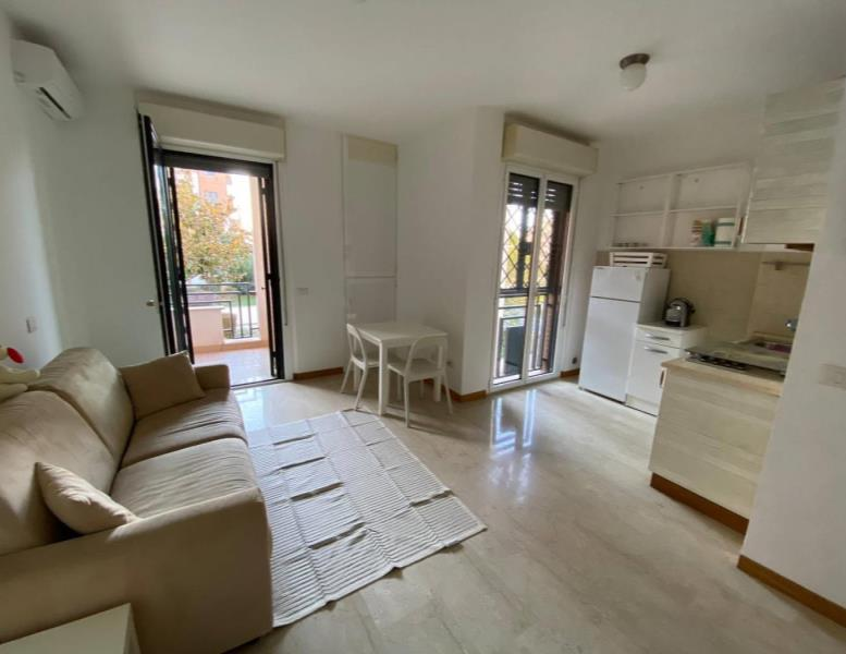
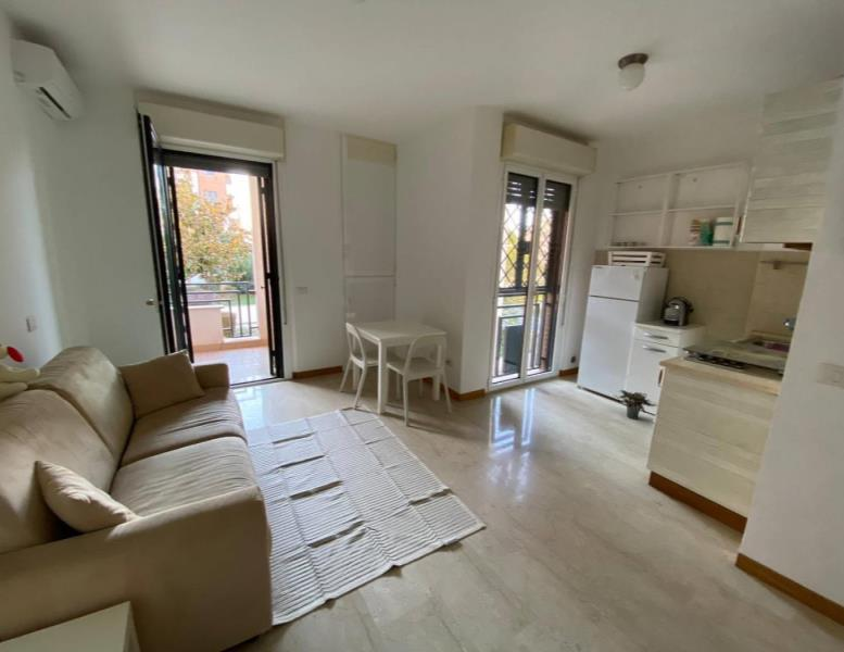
+ potted plant (633, 404)
